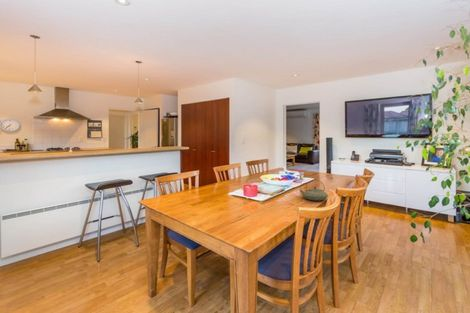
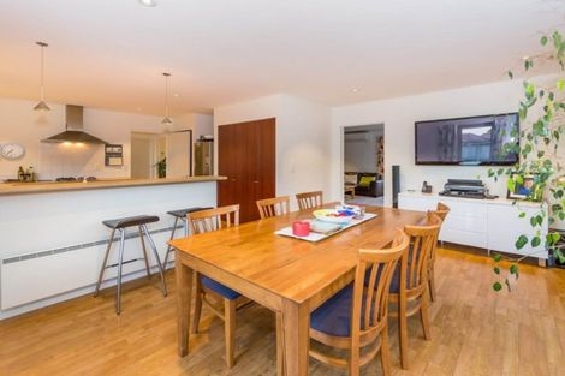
- teapot (313, 189)
